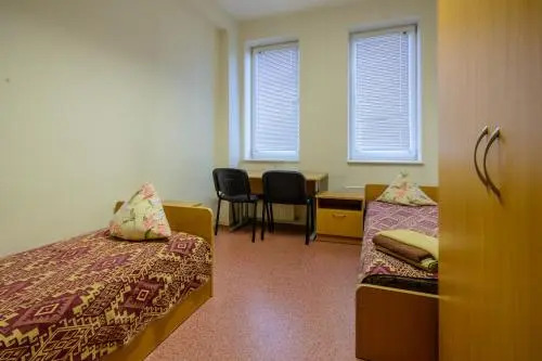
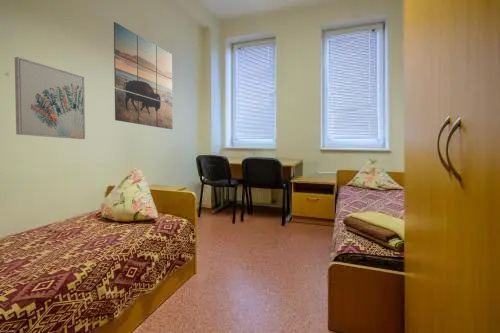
+ wall art (146, 83)
+ wall art (53, 102)
